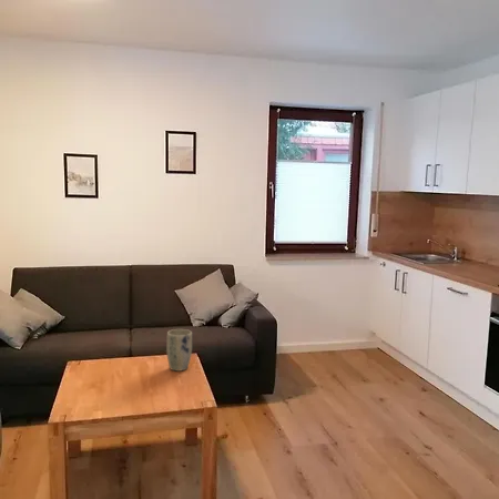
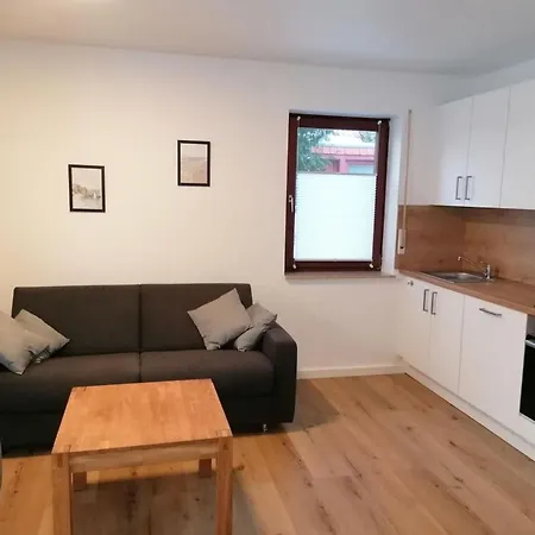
- plant pot (179, 349)
